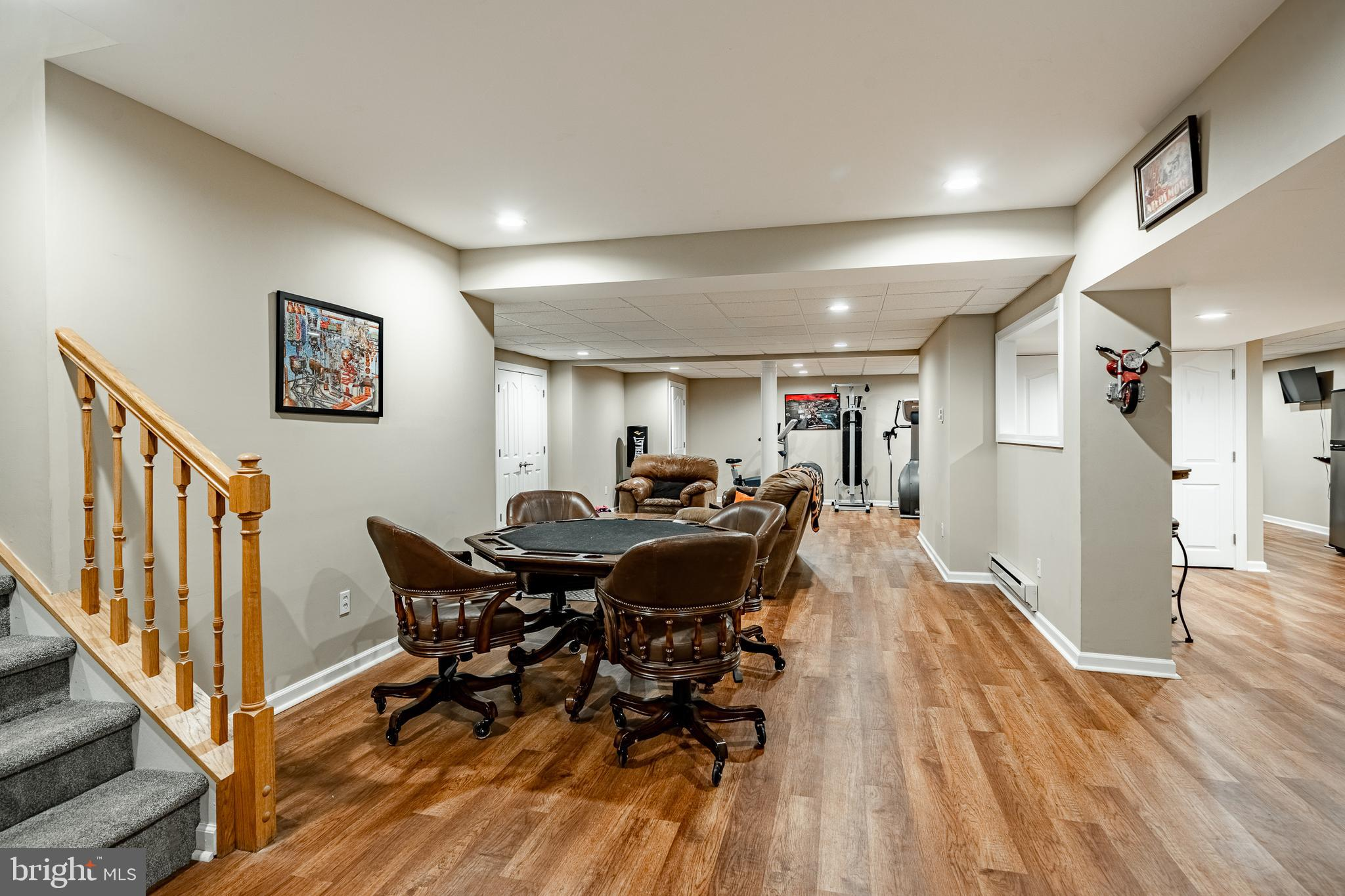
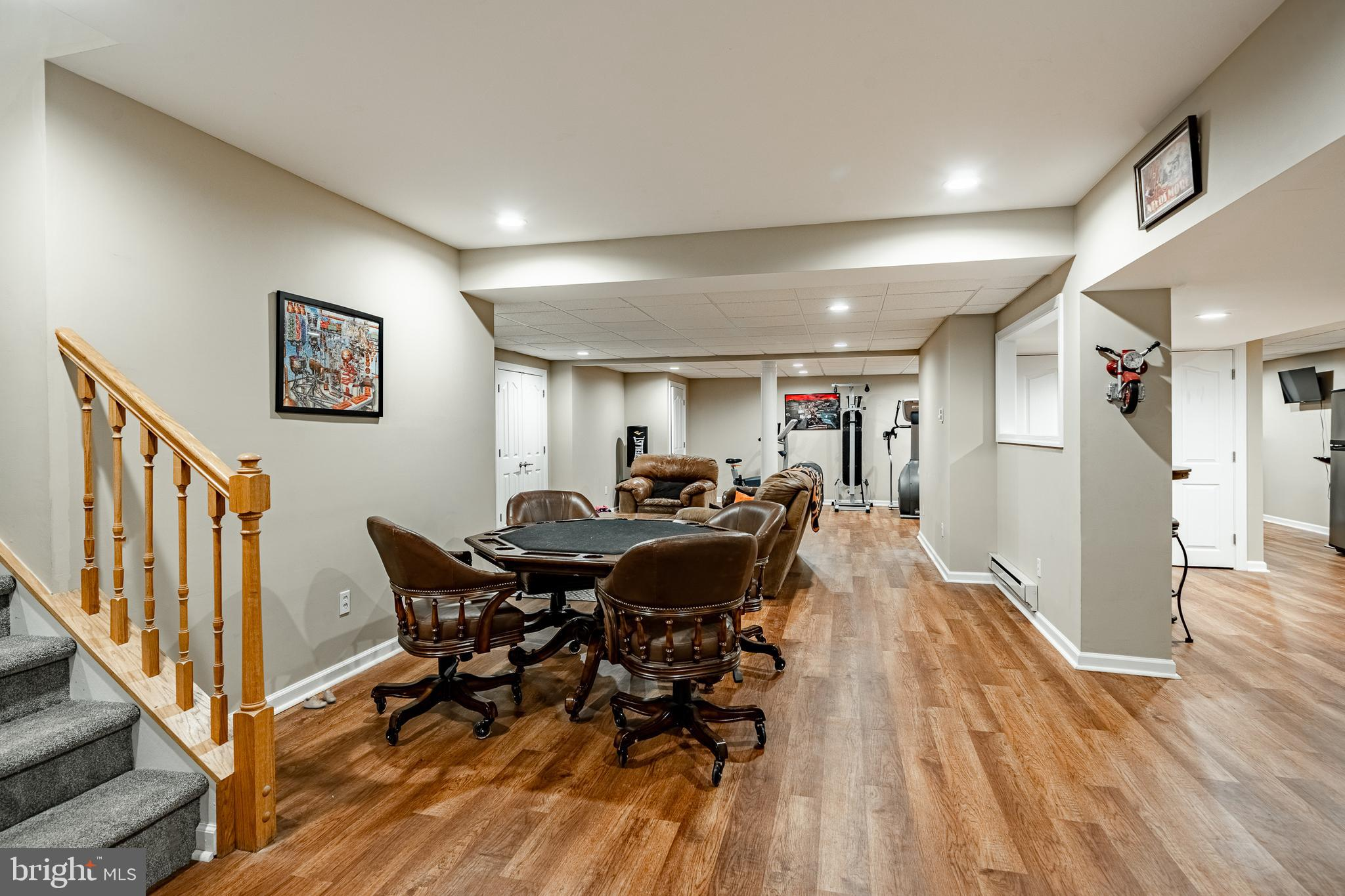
+ sneaker (323, 698)
